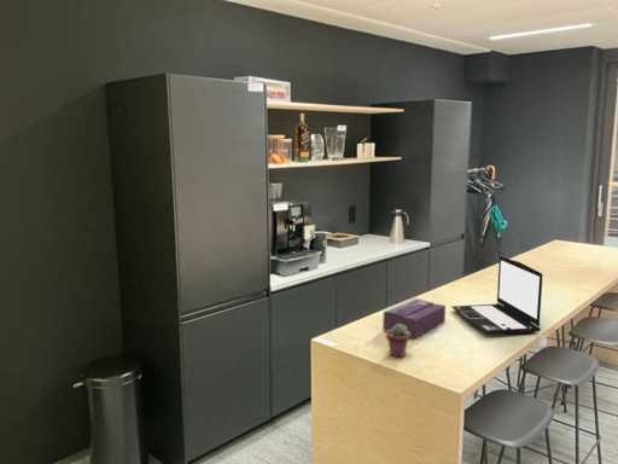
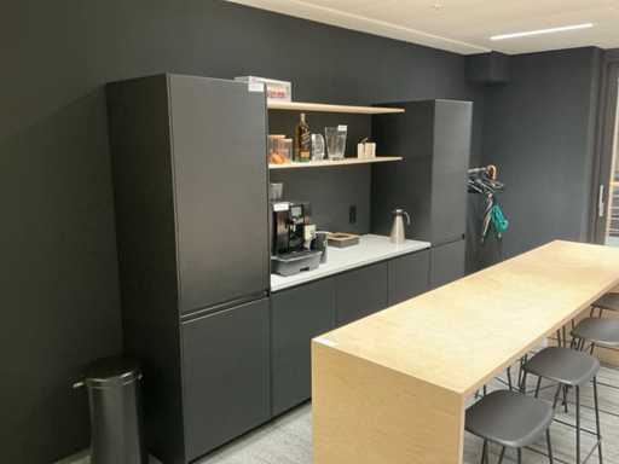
- laptop (497, 291)
- potted succulent (397, 338)
- tissue box (414, 317)
